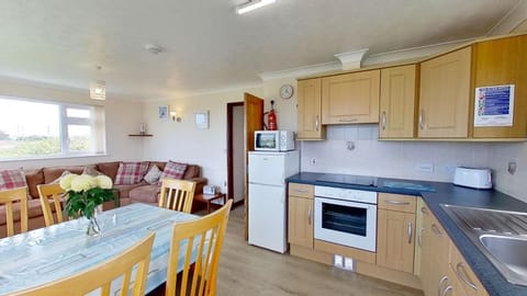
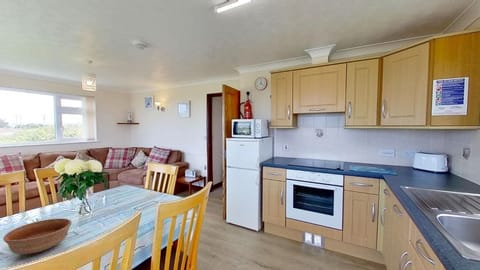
+ bowl (40, 237)
